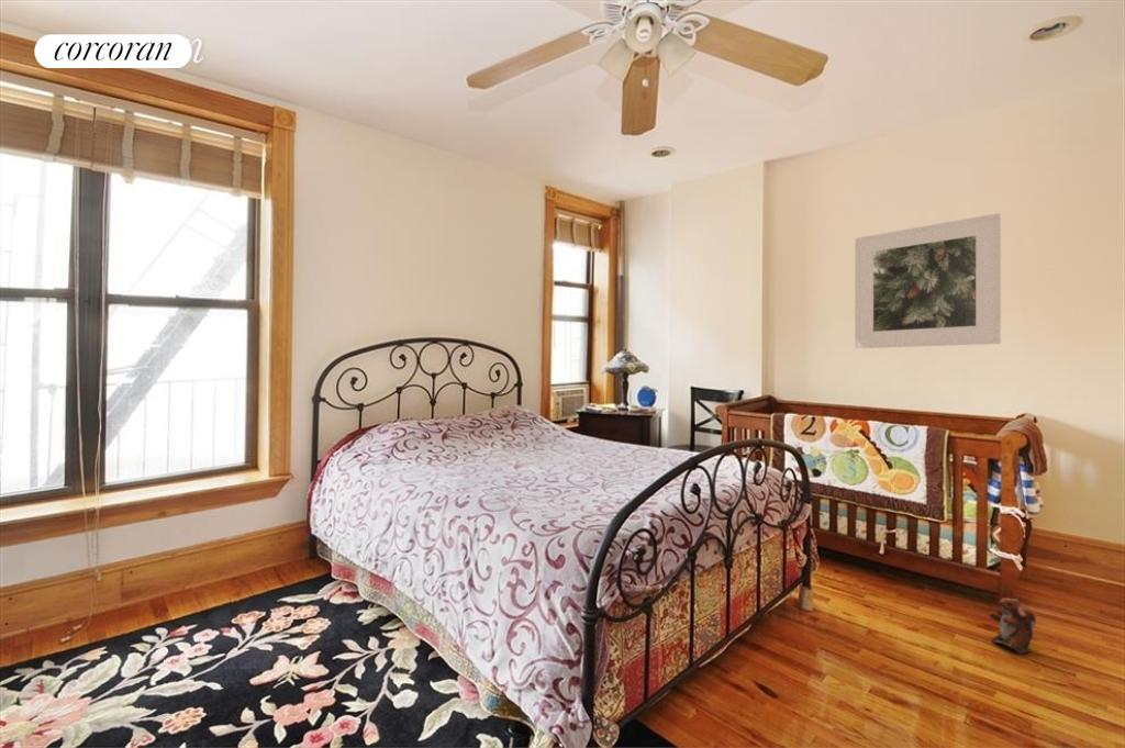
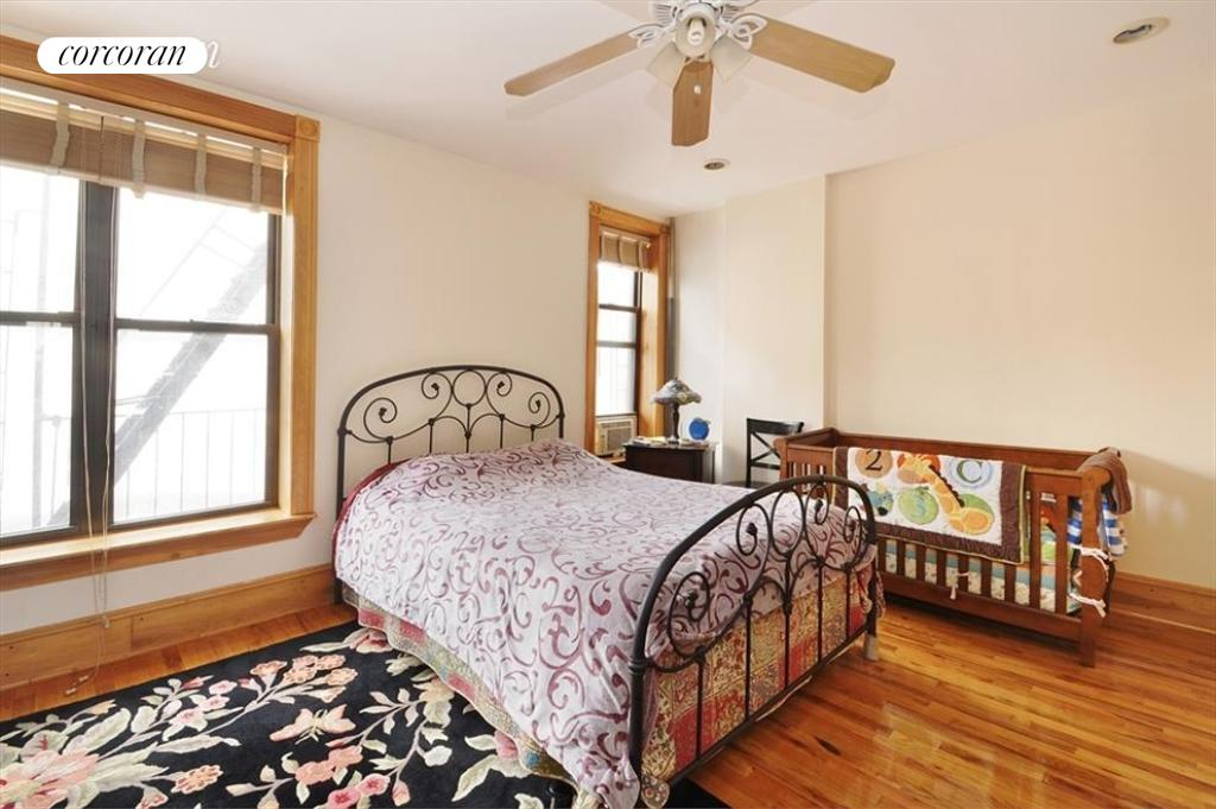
- plush toy (1011, 622)
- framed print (921, 286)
